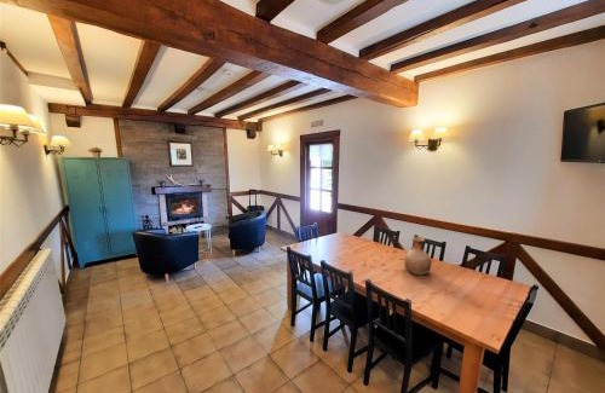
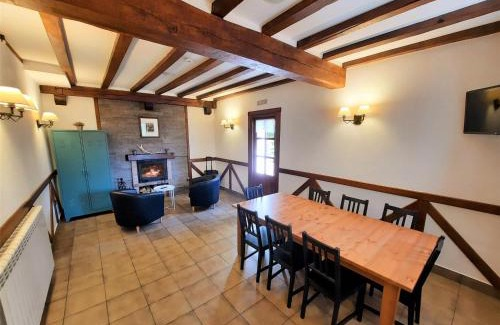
- vase (417, 255)
